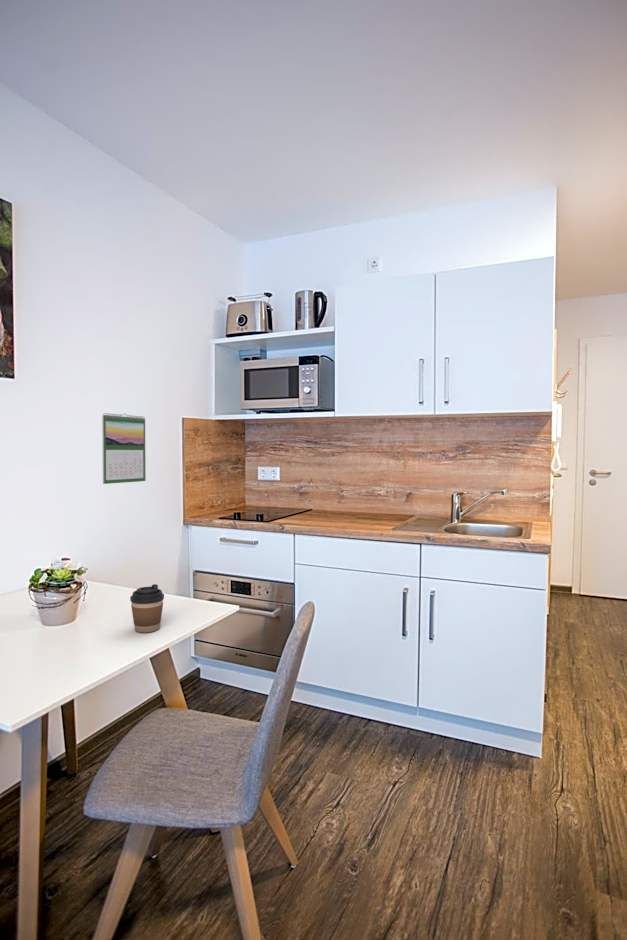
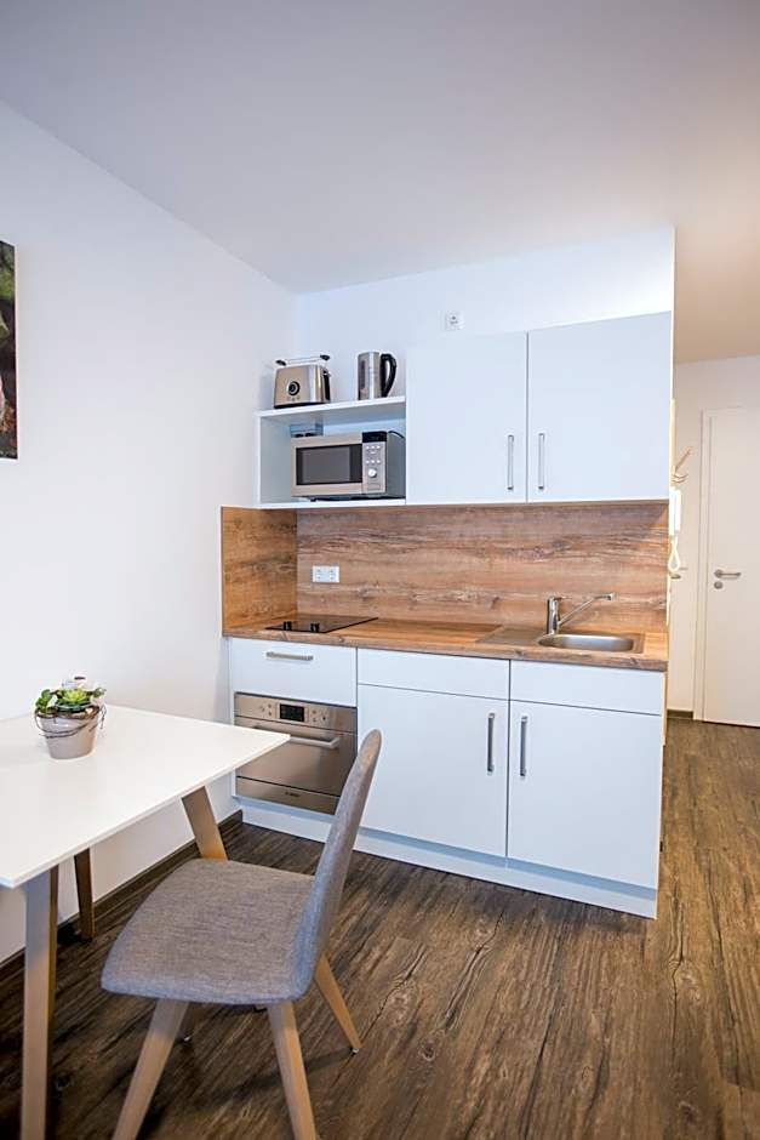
- calendar (124, 448)
- coffee cup (147, 607)
